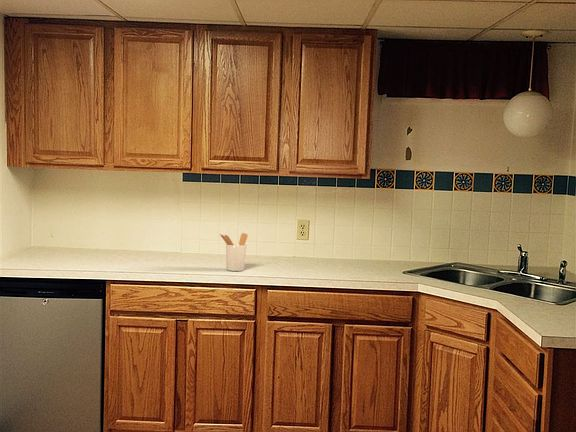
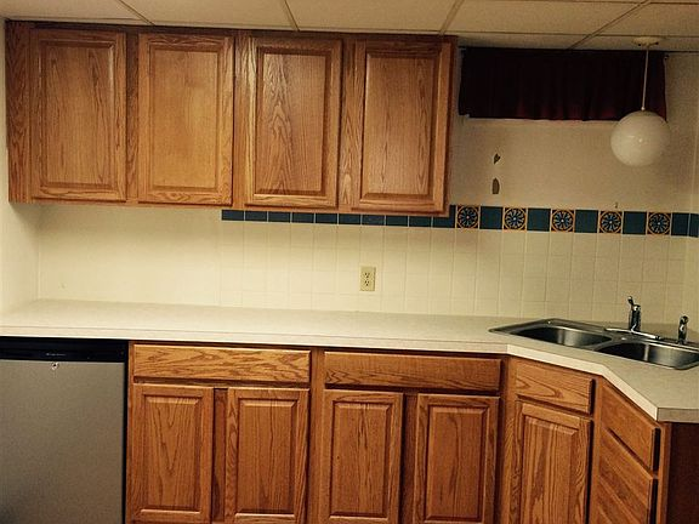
- utensil holder (232, 251)
